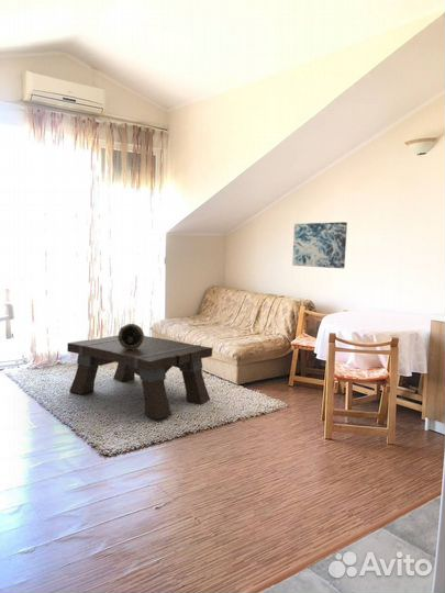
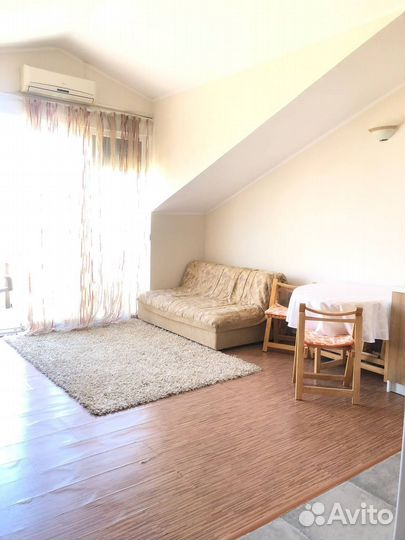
- coffee table (138, 370)
- decorative bowl (131, 334)
- wall art (318, 245)
